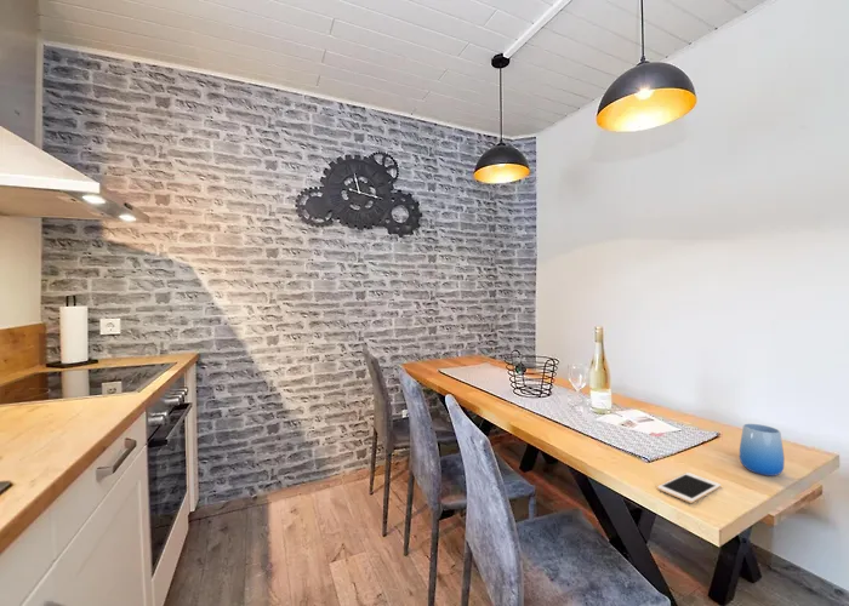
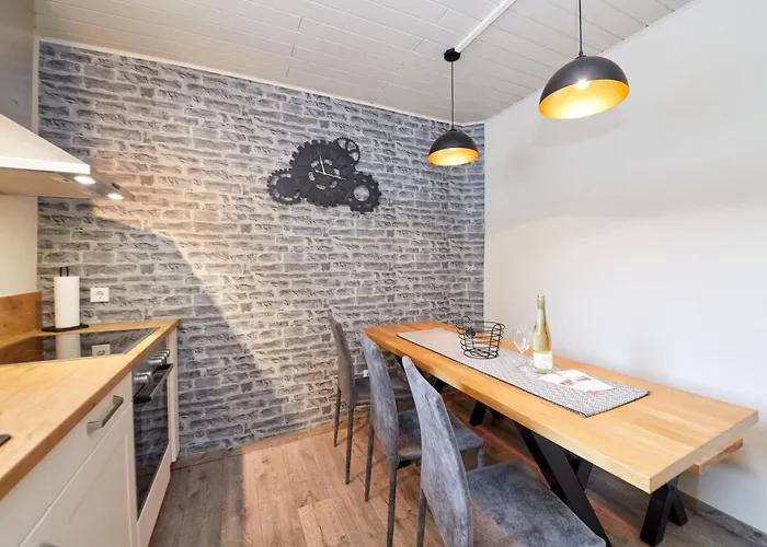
- cup (760, 448)
- cell phone (689, 486)
